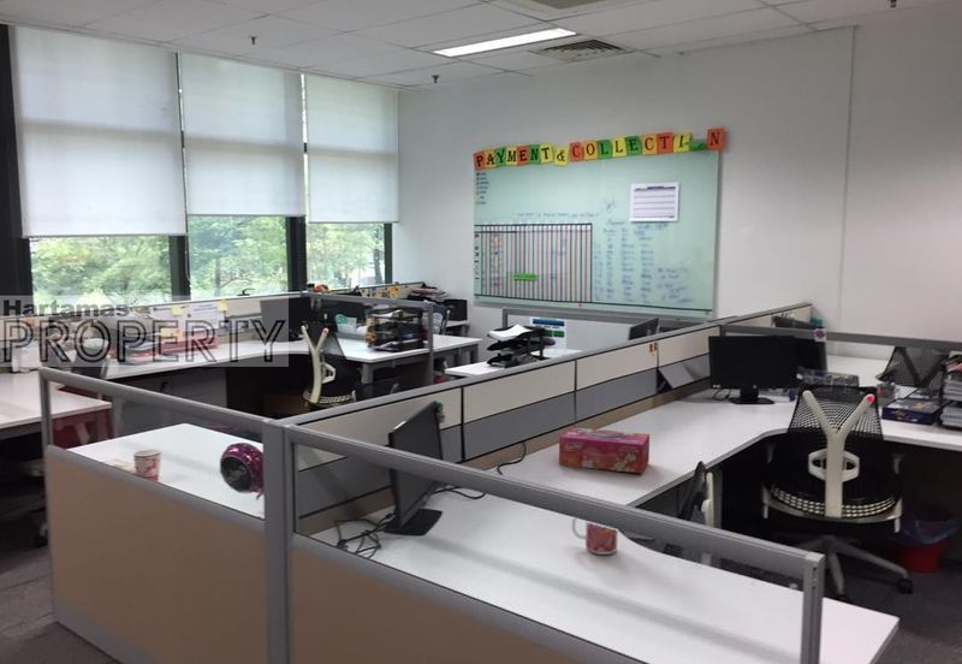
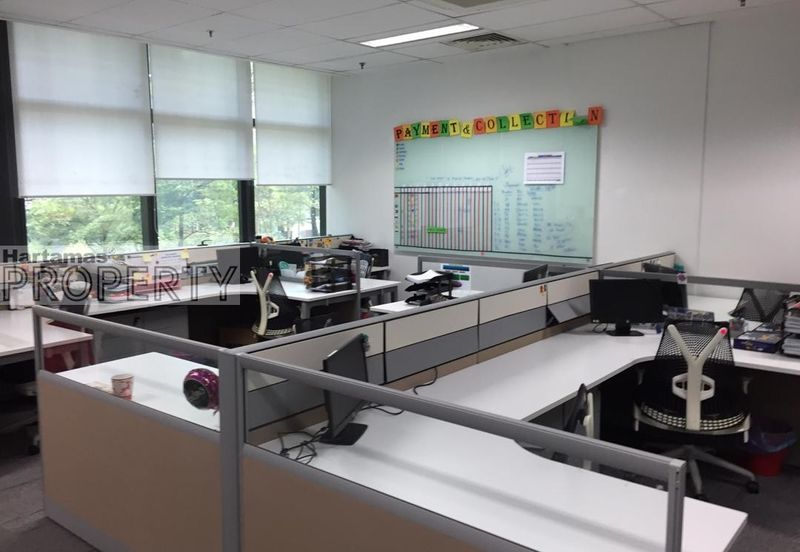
- mug (594, 527)
- tissue box (604, 449)
